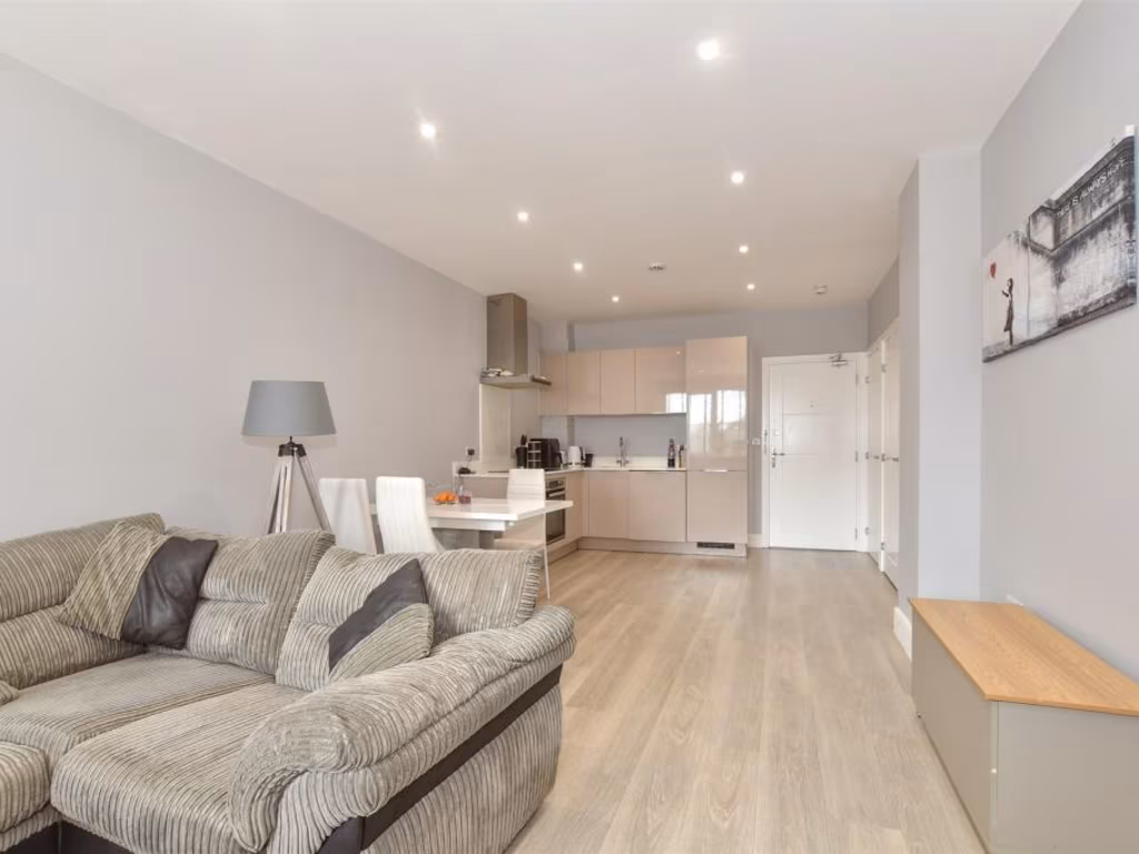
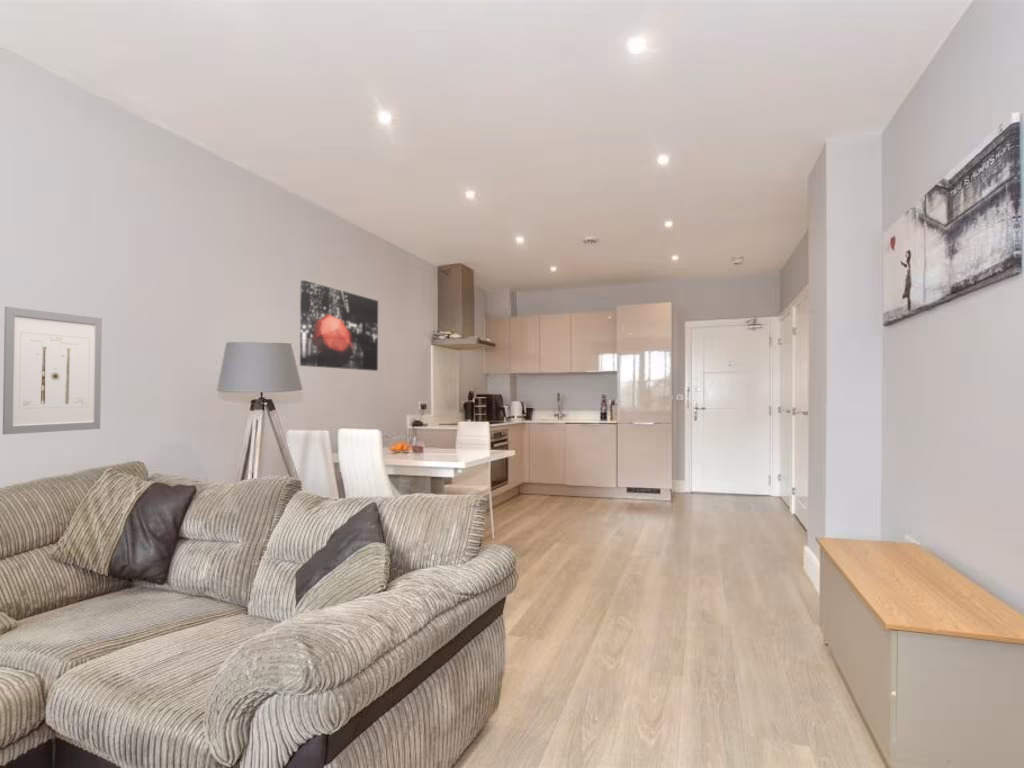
+ wall art (55, 371)
+ wall art (342, 330)
